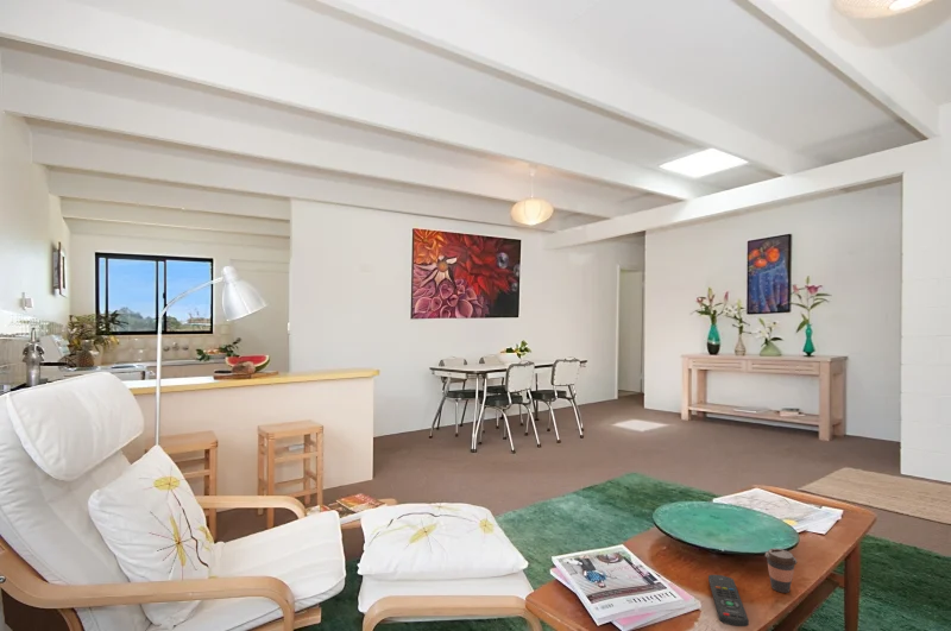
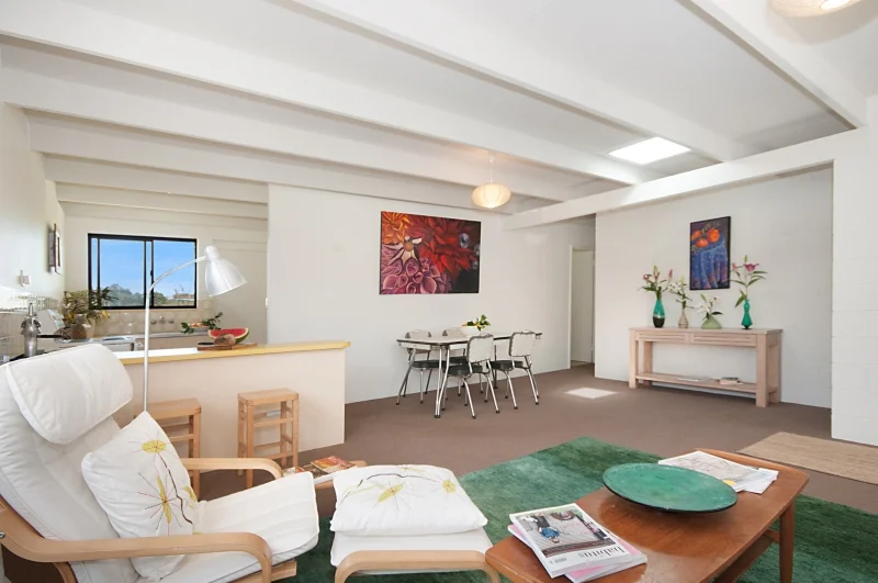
- coffee cup (780, 570)
- remote control (726, 598)
